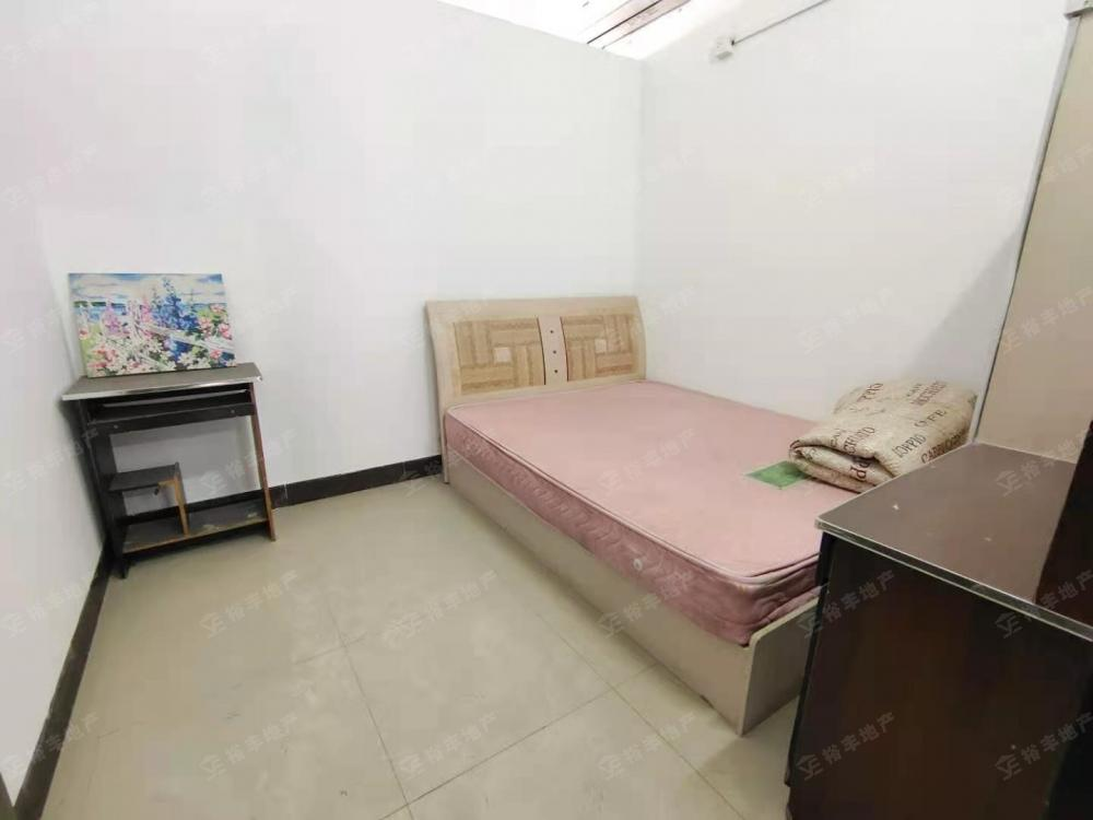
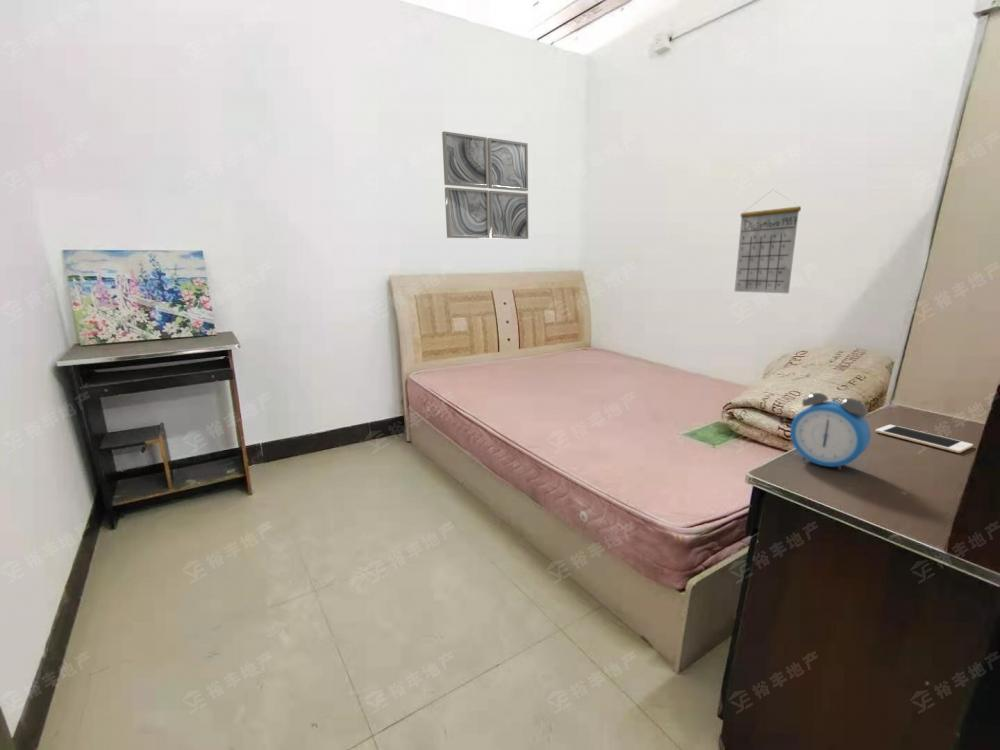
+ calendar (766, 242)
+ wall art (487, 190)
+ alarm clock (829, 429)
+ cell phone (921, 437)
